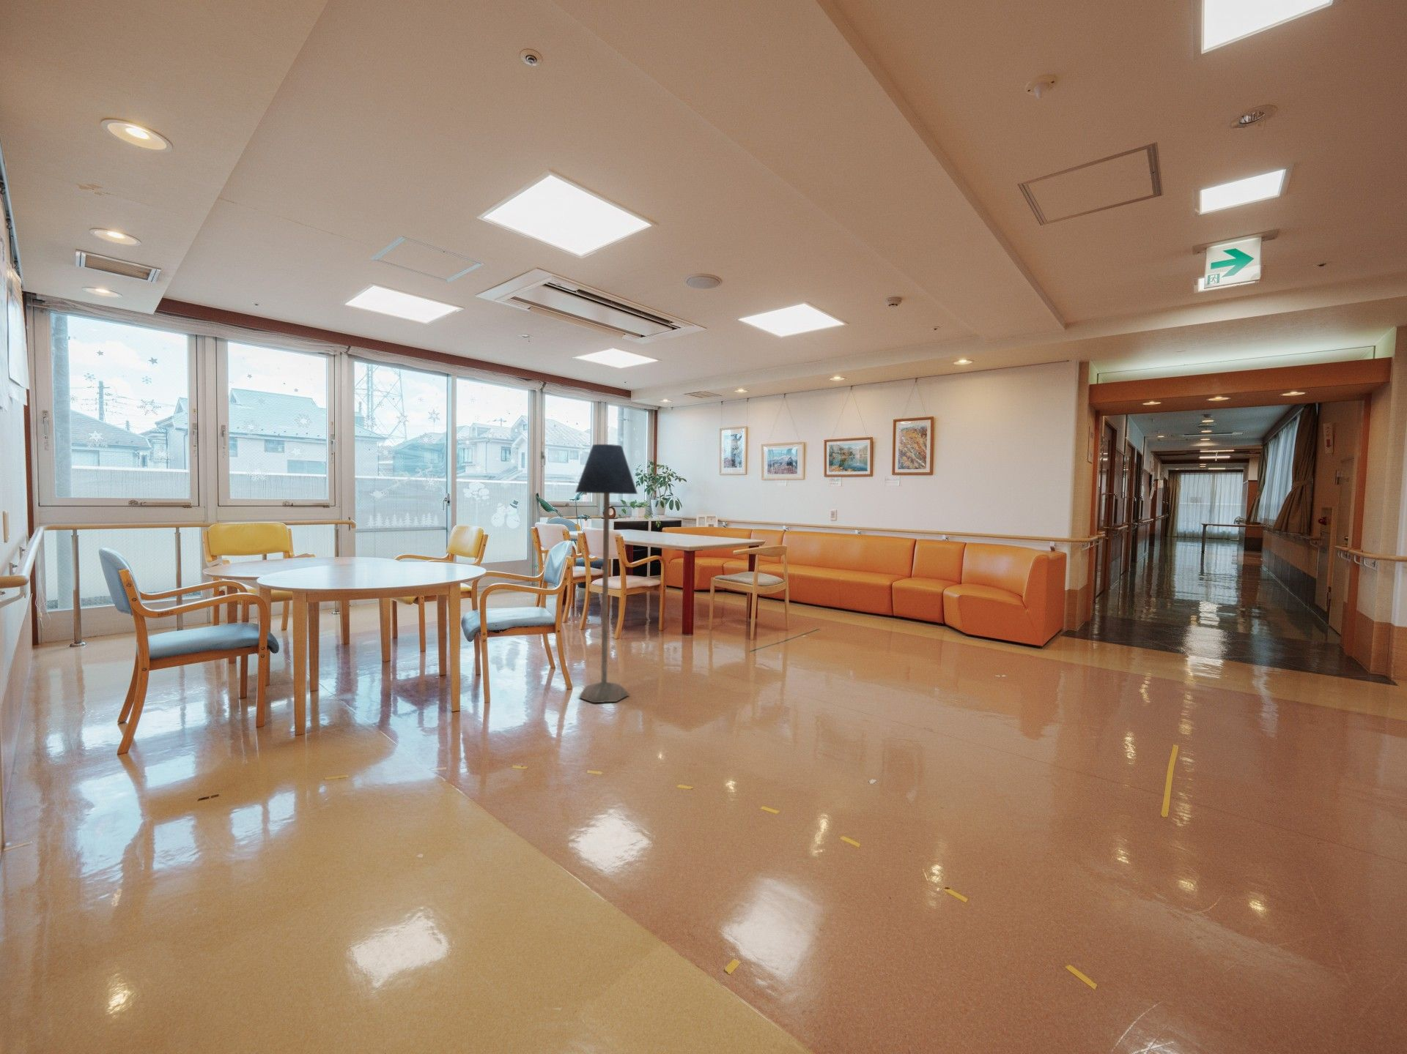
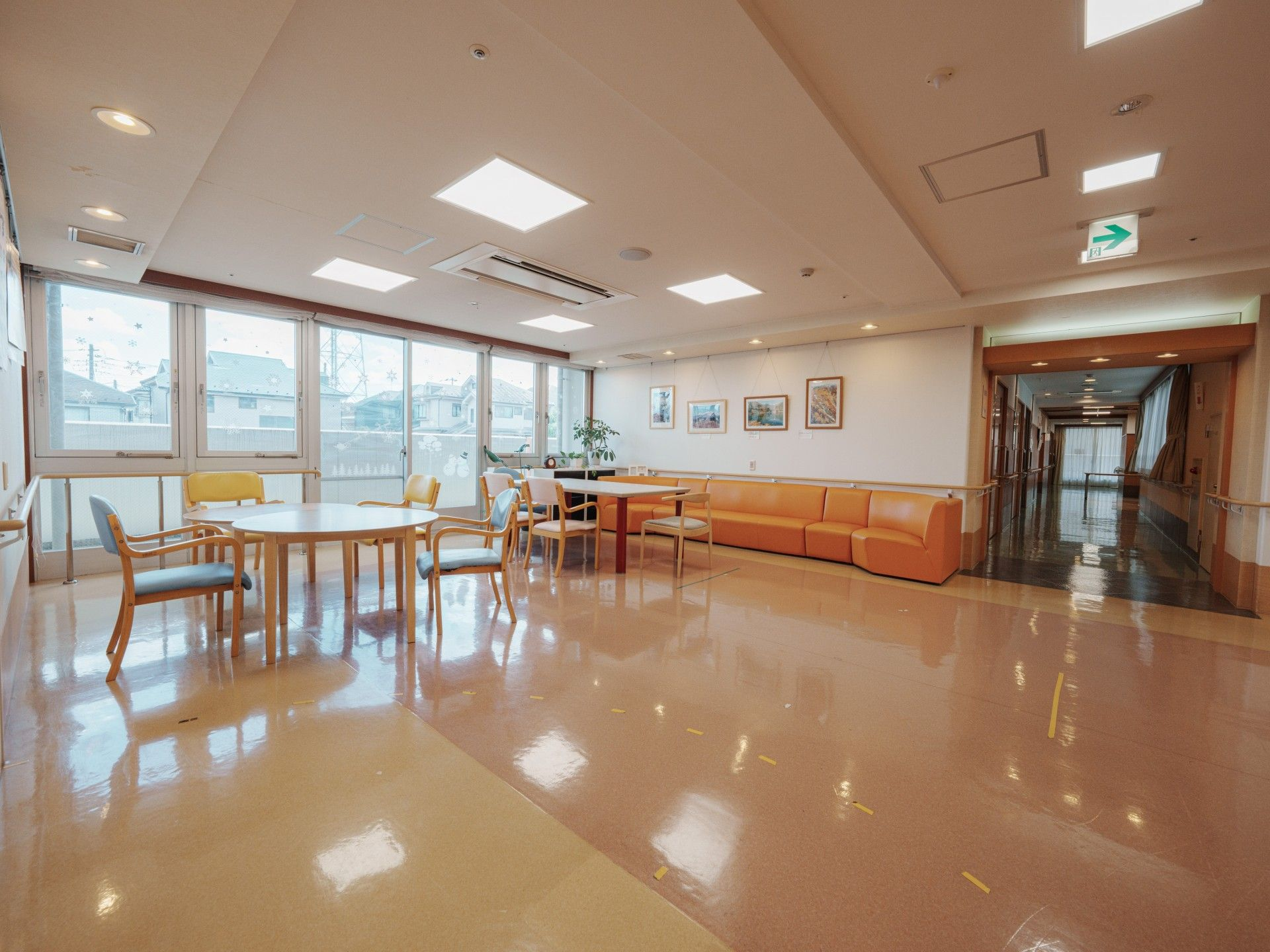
- floor lamp (605, 571)
